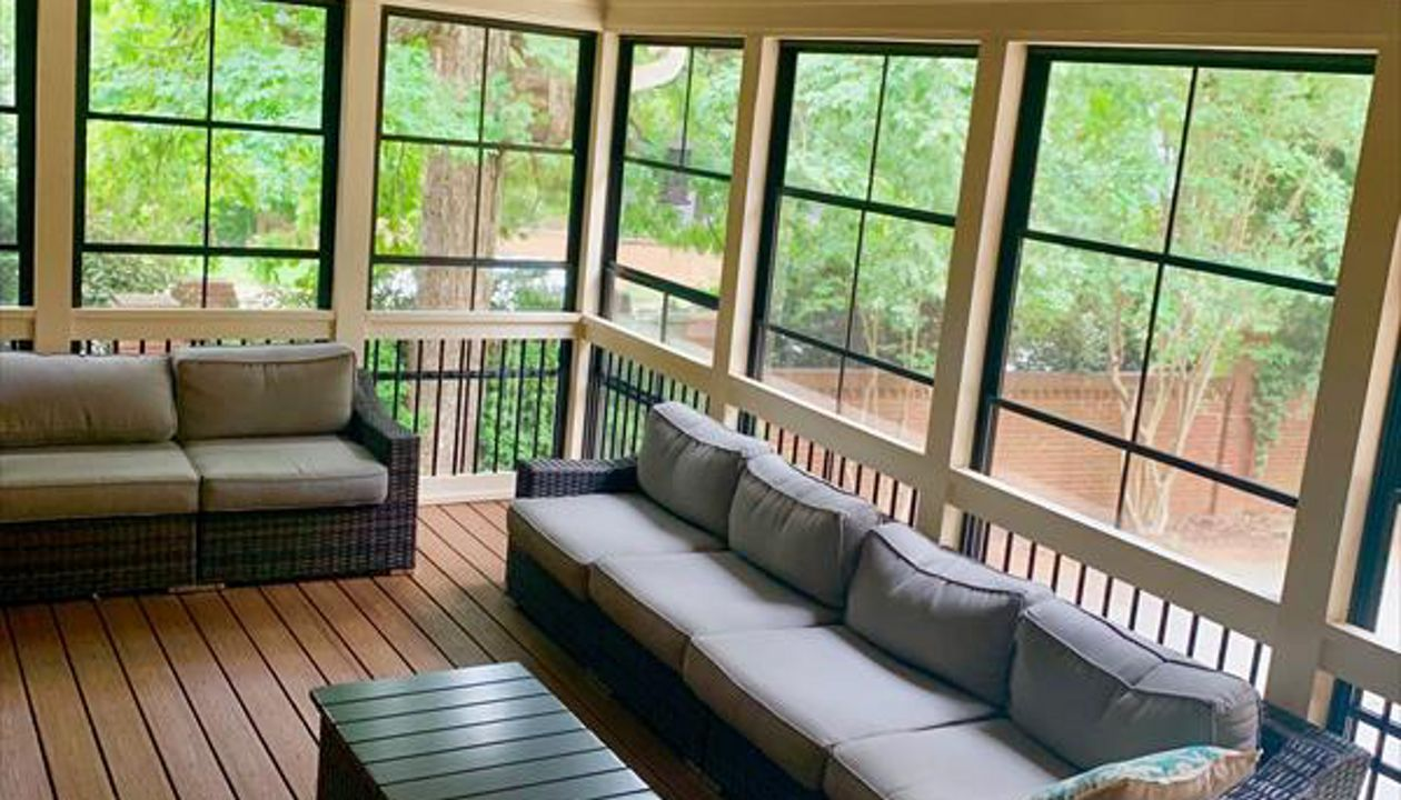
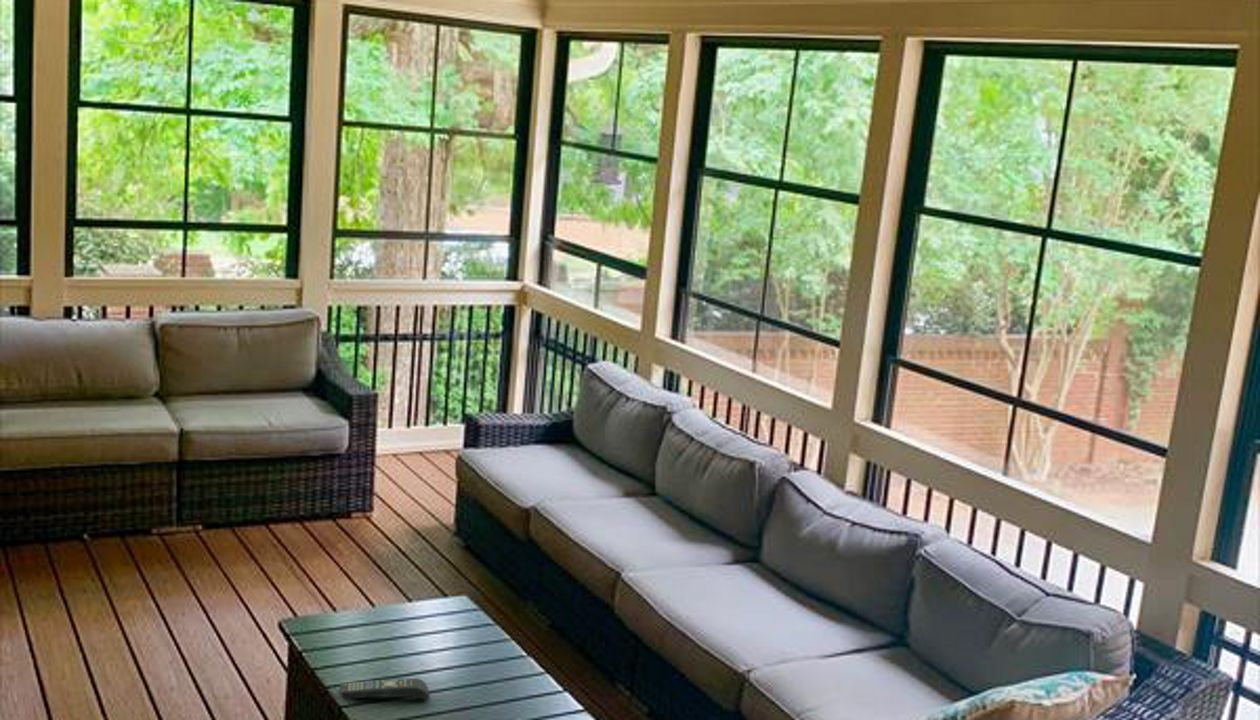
+ remote control (385, 689)
